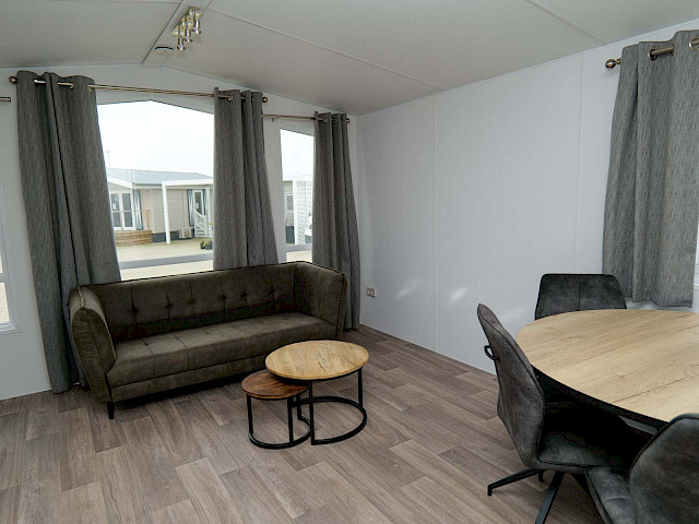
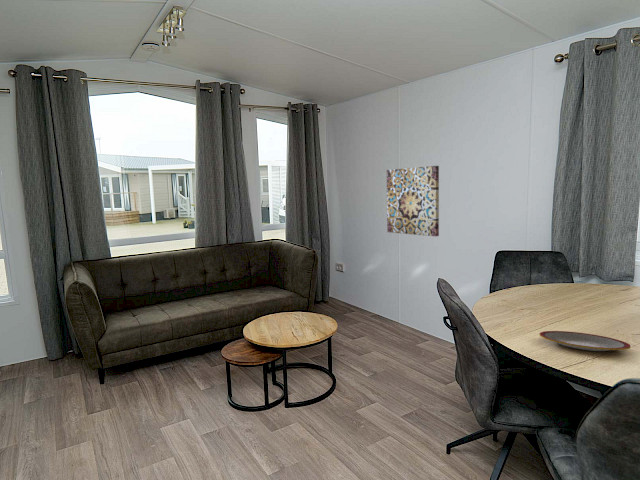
+ plate (582, 342)
+ wall art (411, 201)
